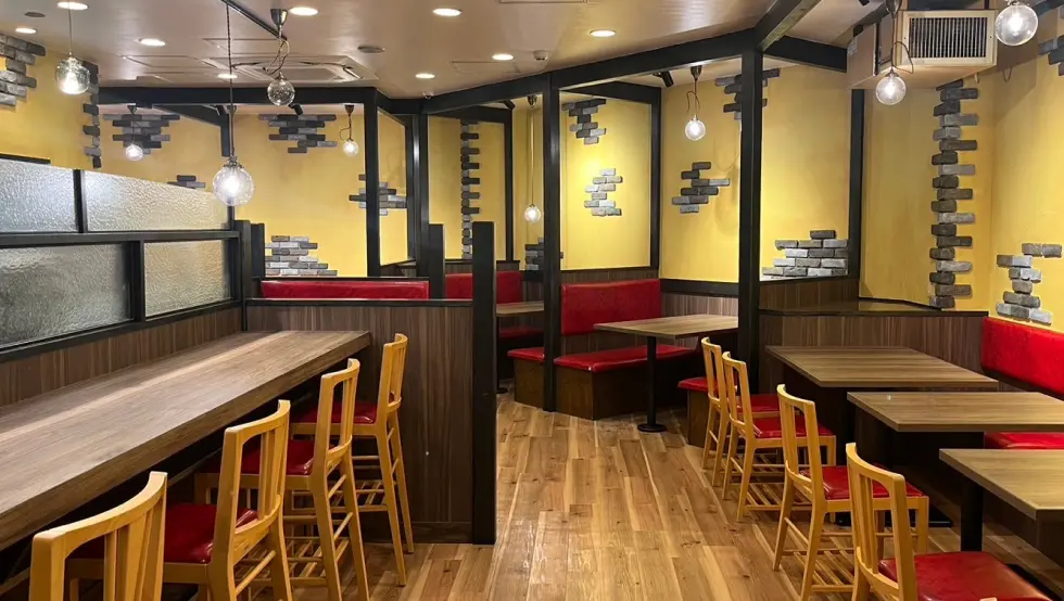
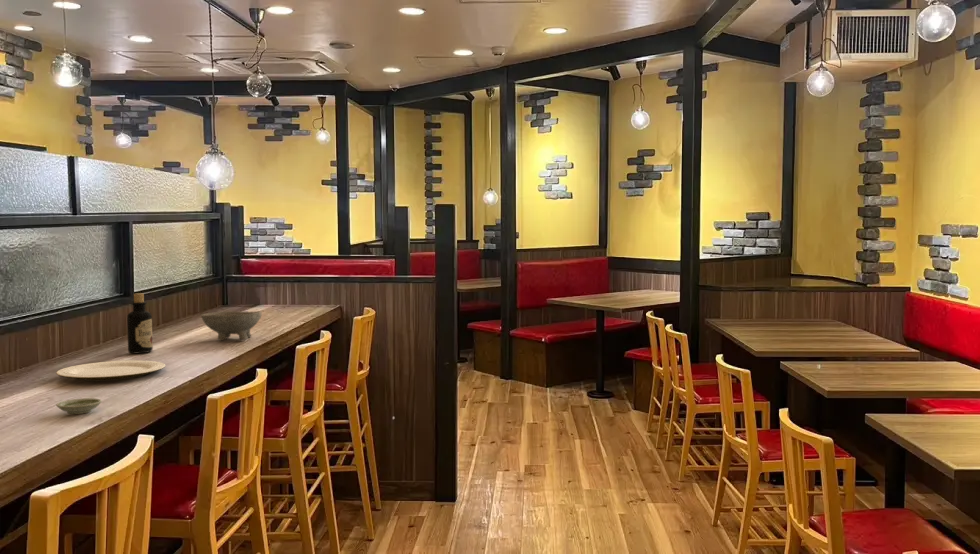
+ plate (112, 371)
+ bottle (139, 323)
+ saucer (79, 406)
+ bowl (232, 325)
